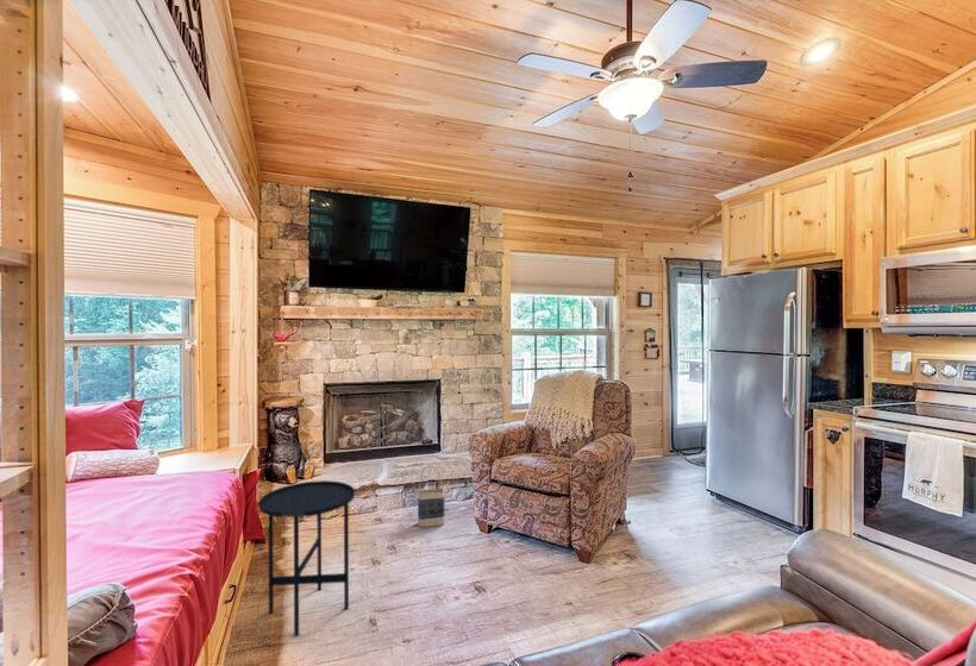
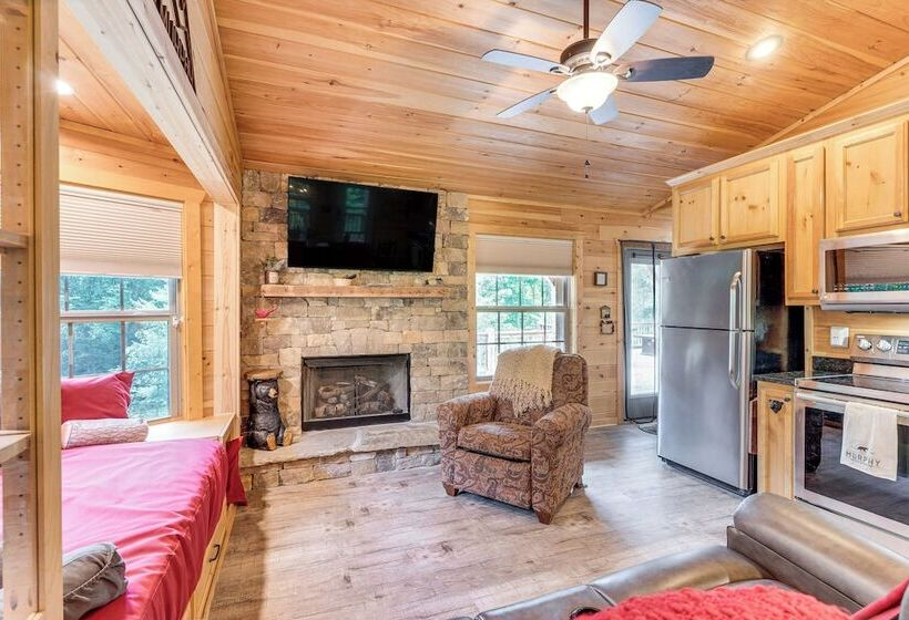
- bag (431, 494)
- side table (308, 552)
